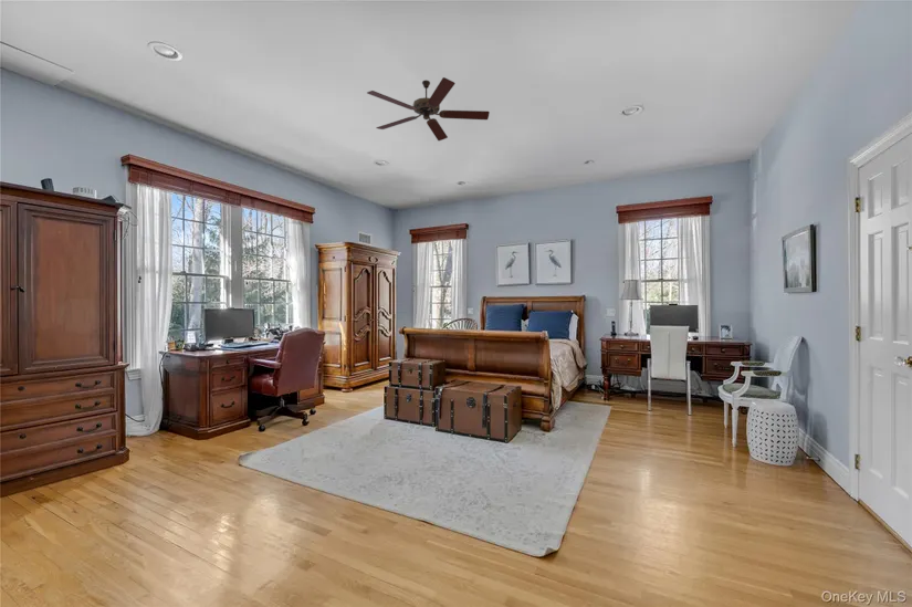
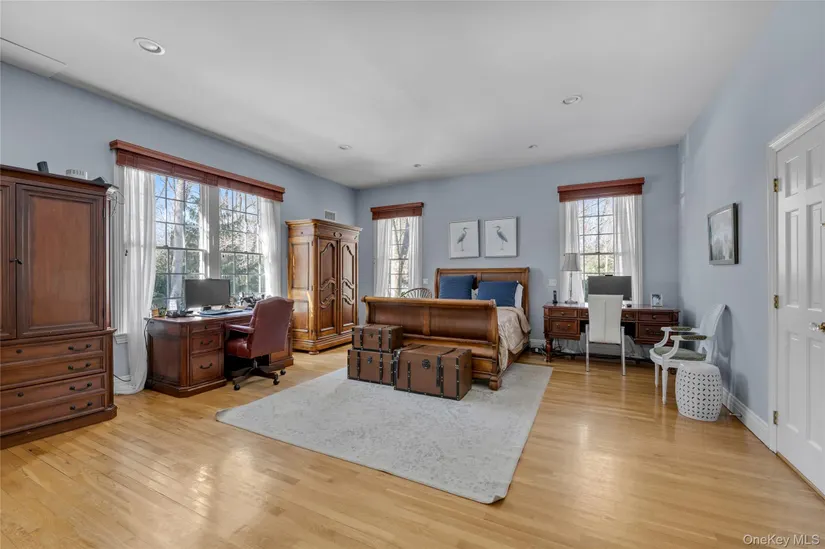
- ceiling fan (430, 101)
